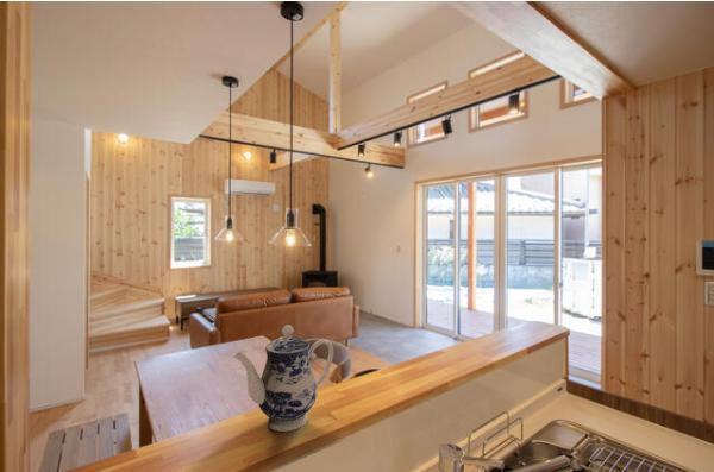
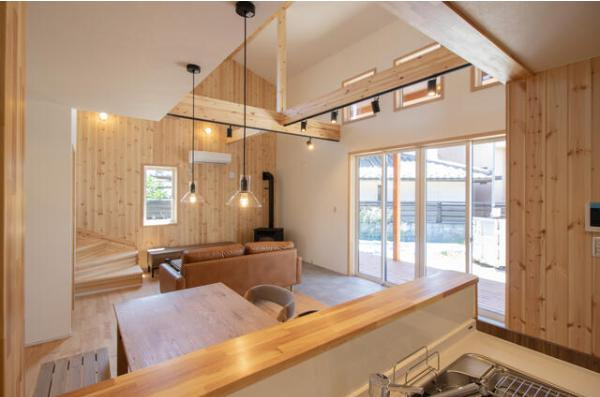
- teapot (287, 372)
